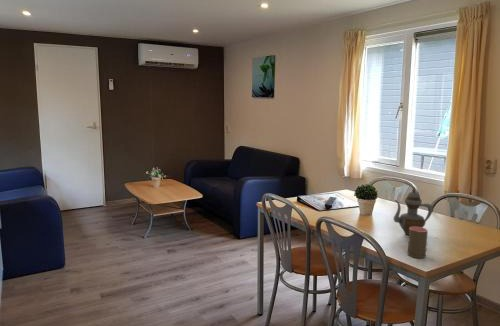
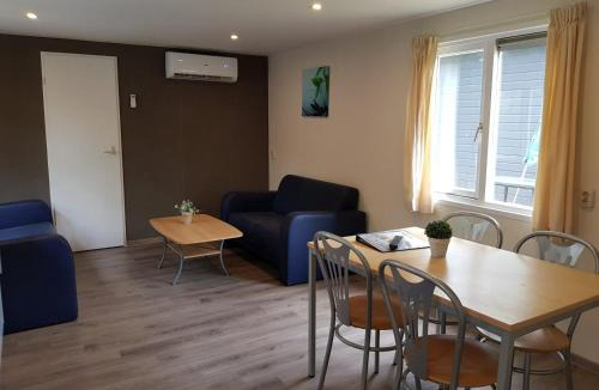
- teapot (413, 210)
- cup (417, 242)
